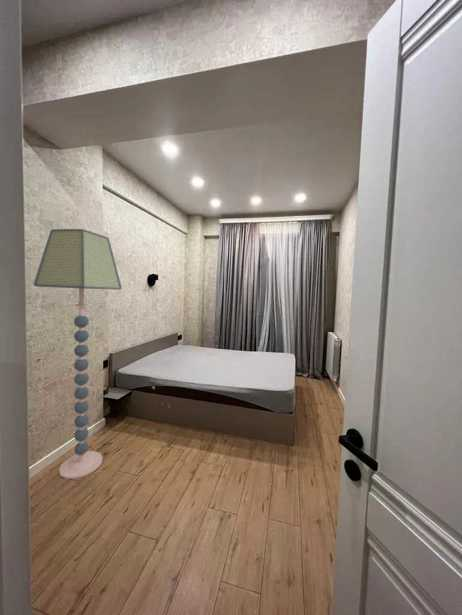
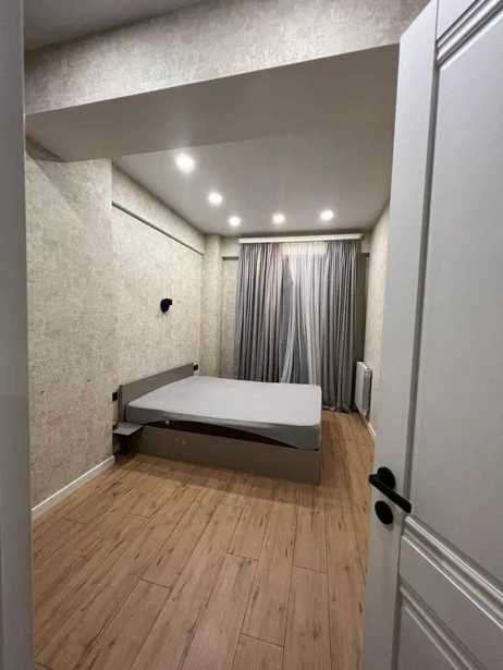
- floor lamp (81, 352)
